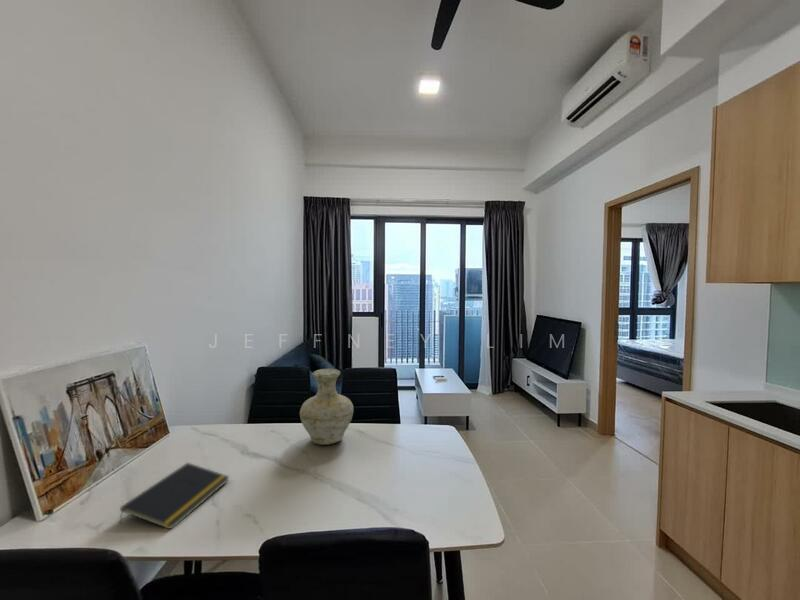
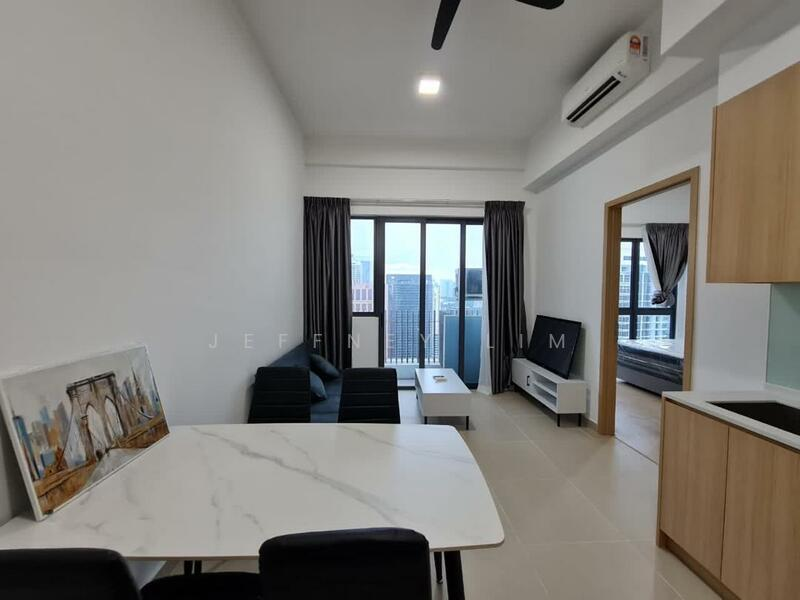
- vase (326, 405)
- notepad (180, 492)
